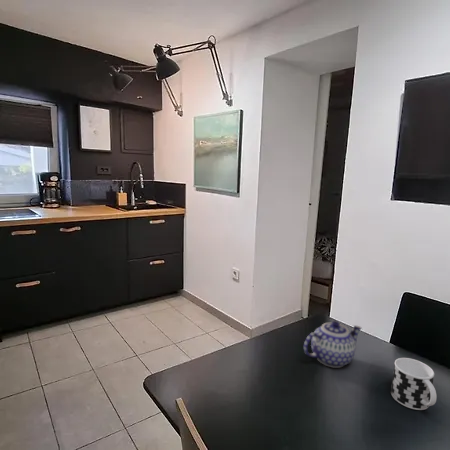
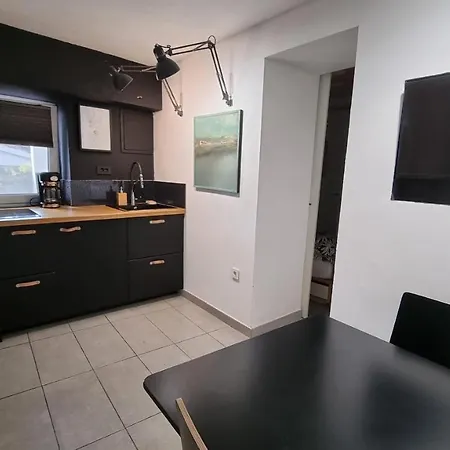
- cup (415, 386)
- teapot (333, 340)
